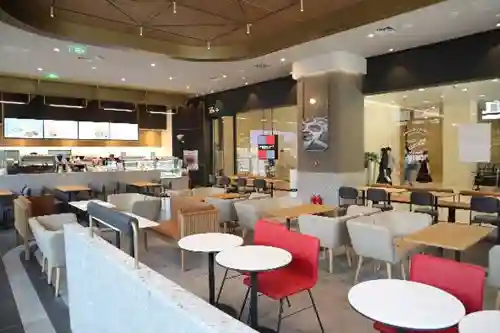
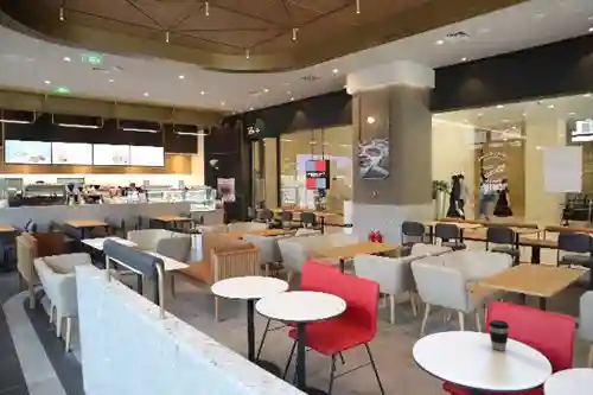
+ coffee cup (498, 335)
